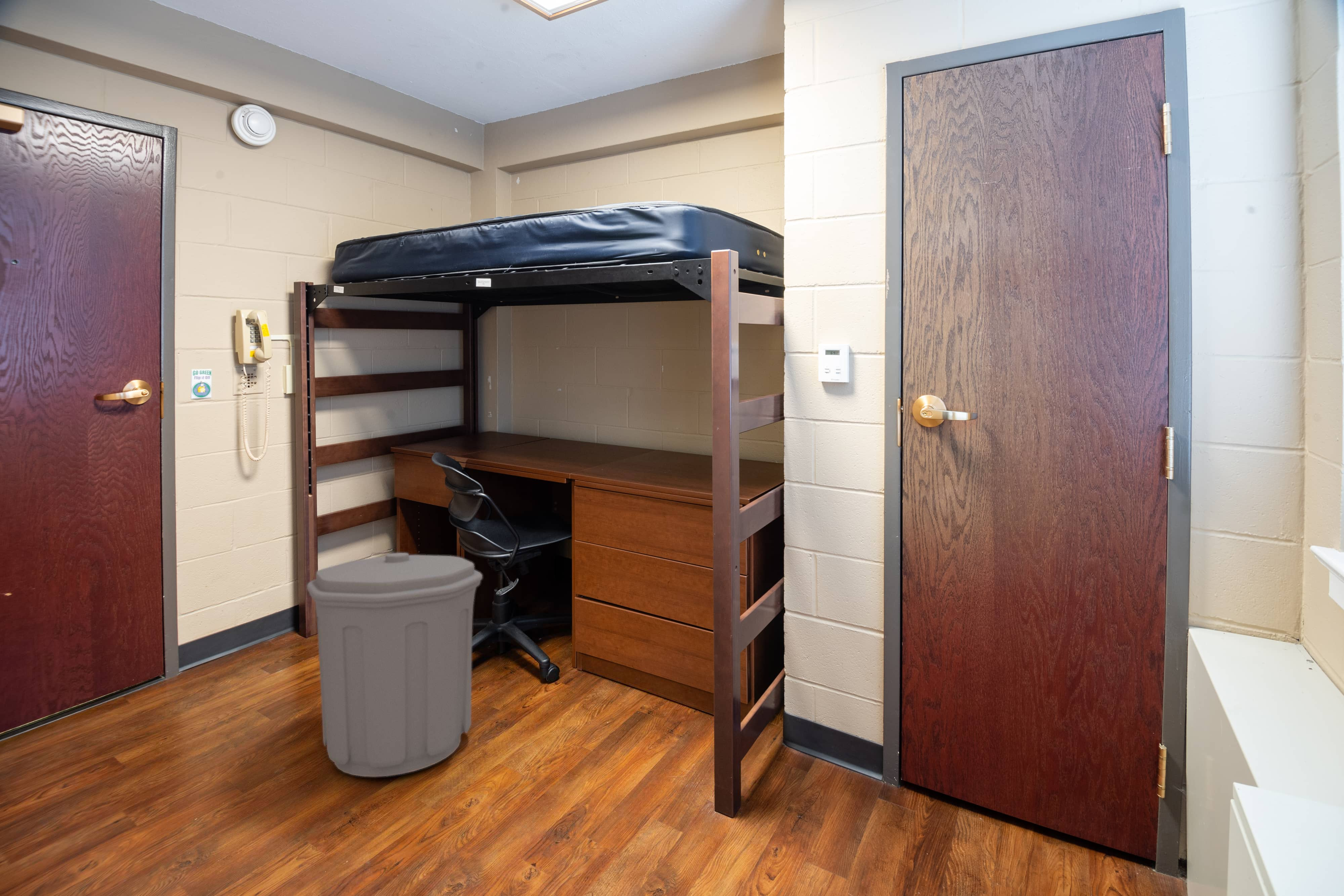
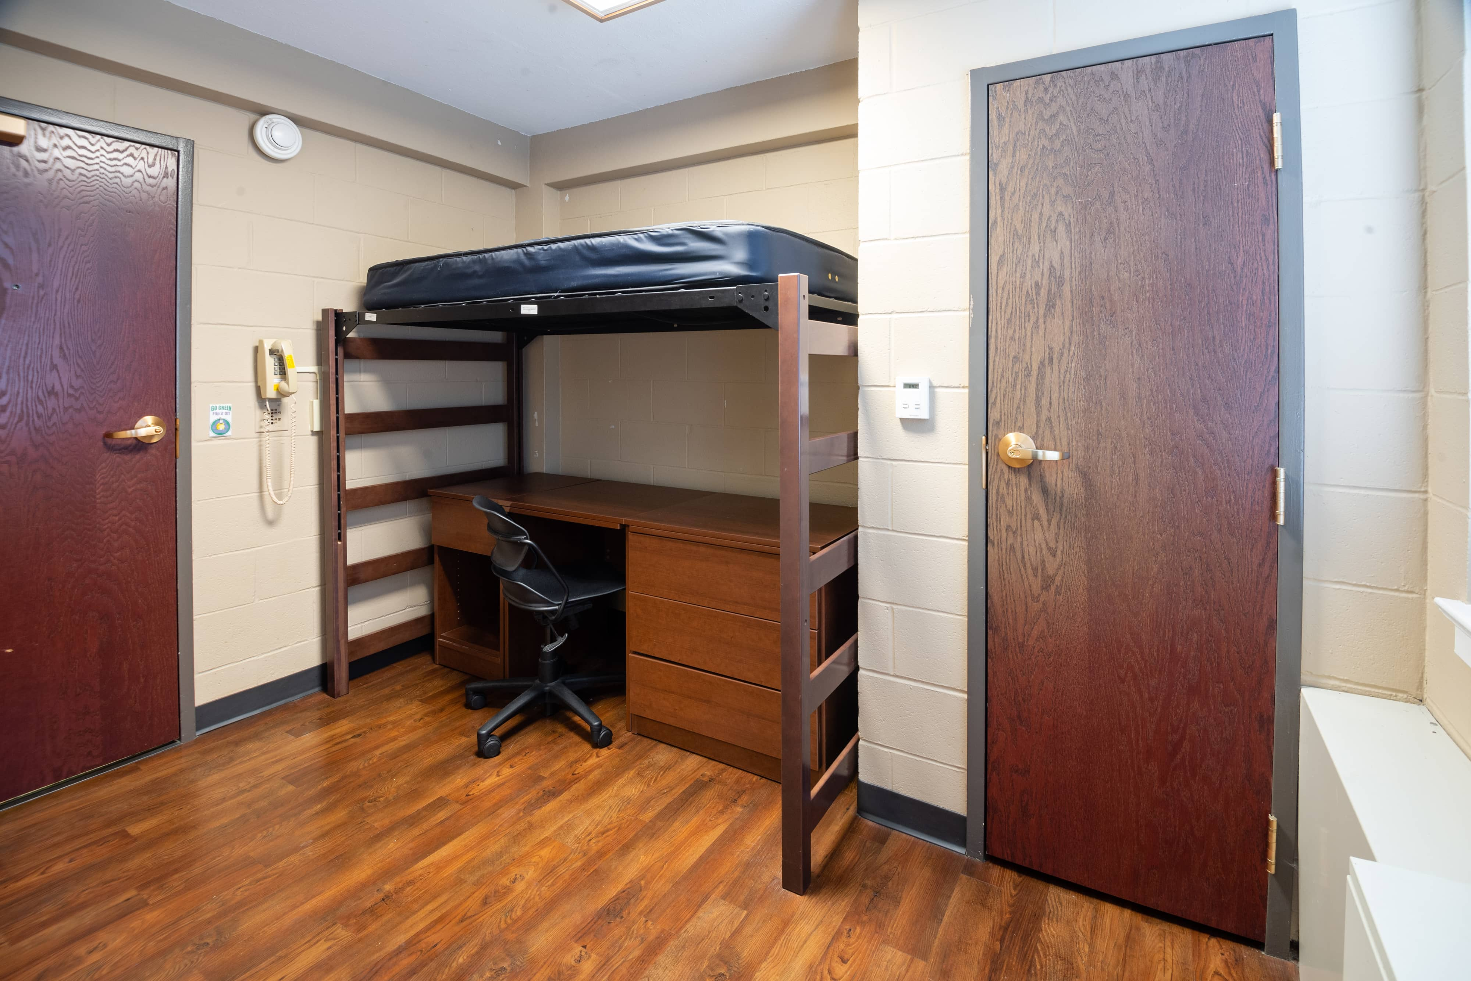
- trash can (398, 651)
